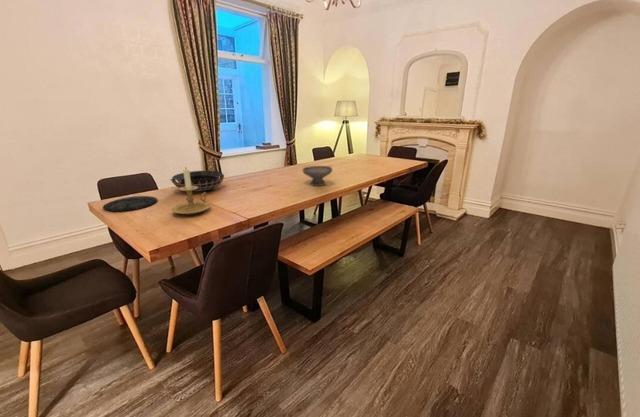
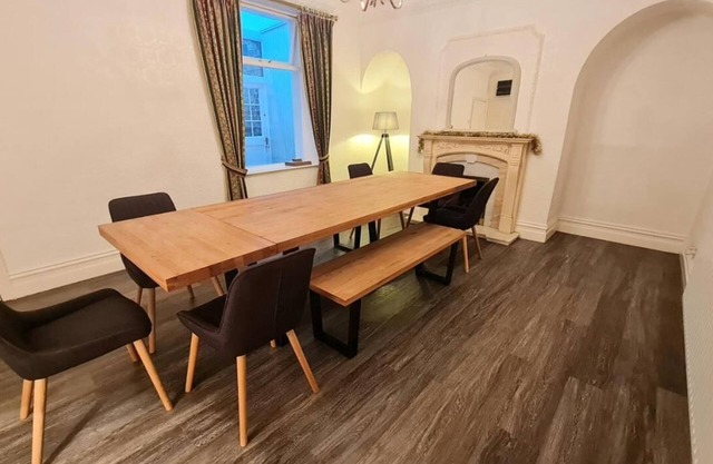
- candle holder (189, 189)
- plate (130, 200)
- bowl (317, 176)
- decorative bowl (198, 182)
